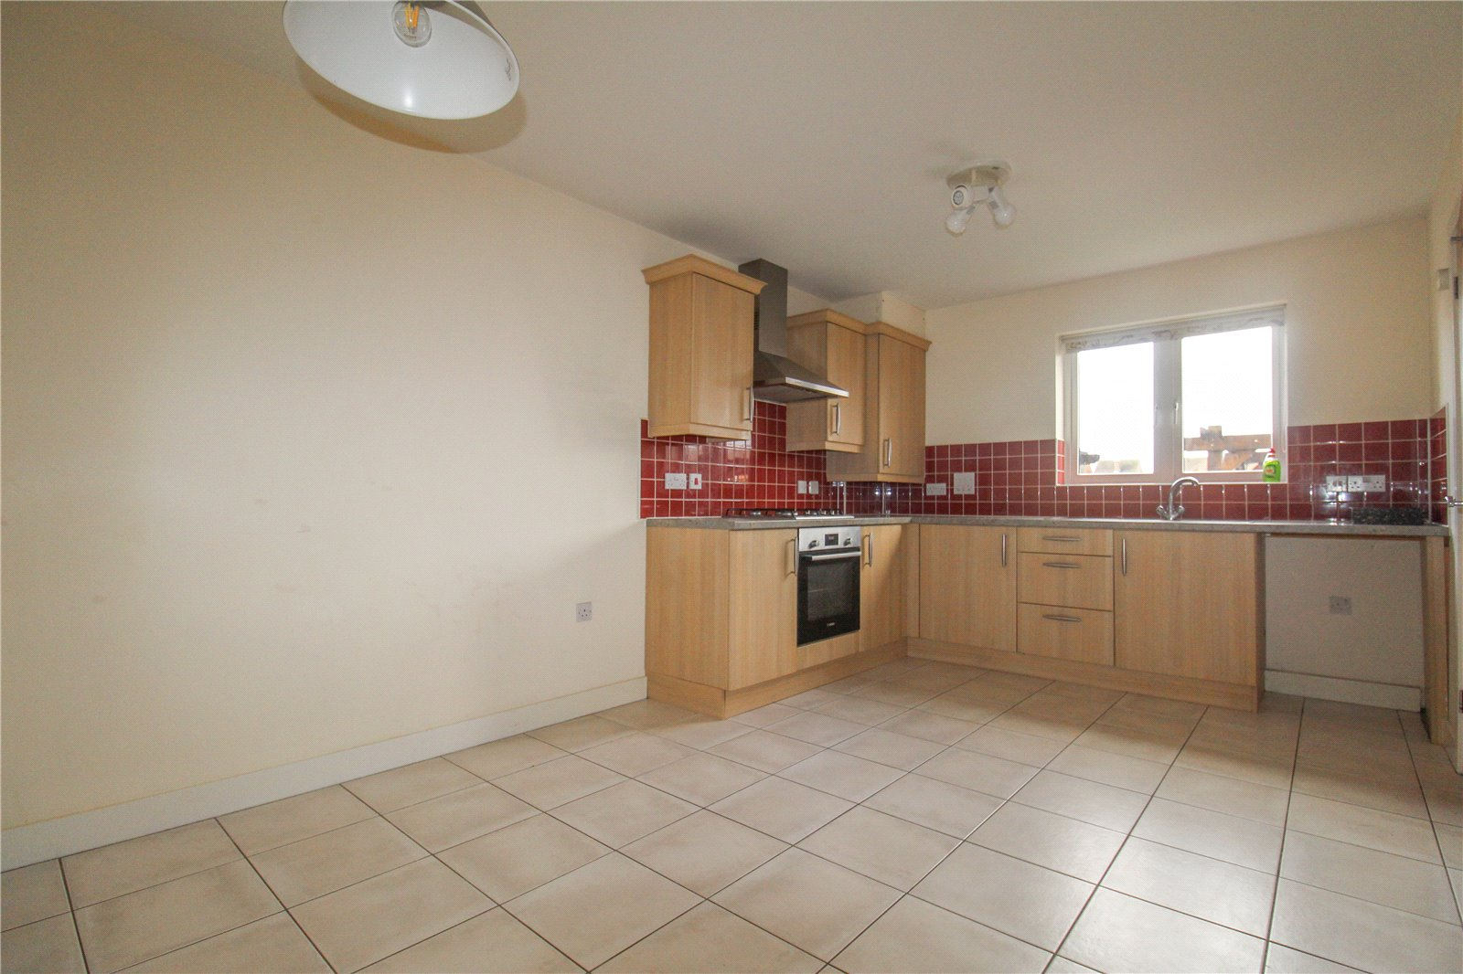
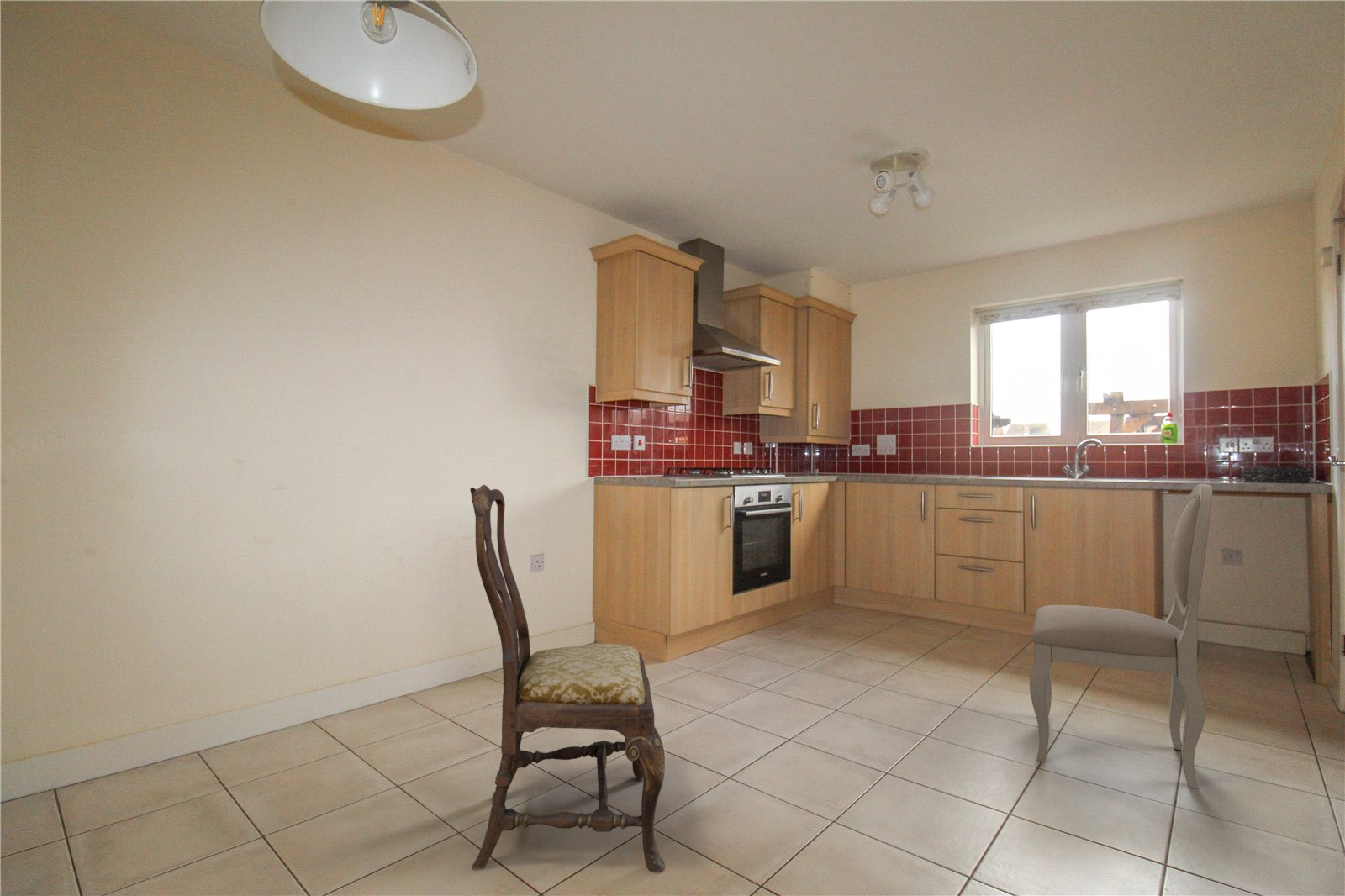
+ dining chair (1100, 614)
+ dining chair (570, 654)
